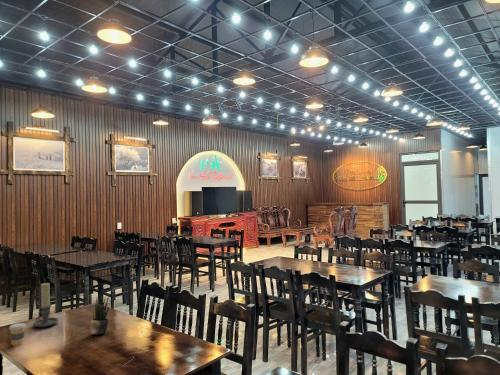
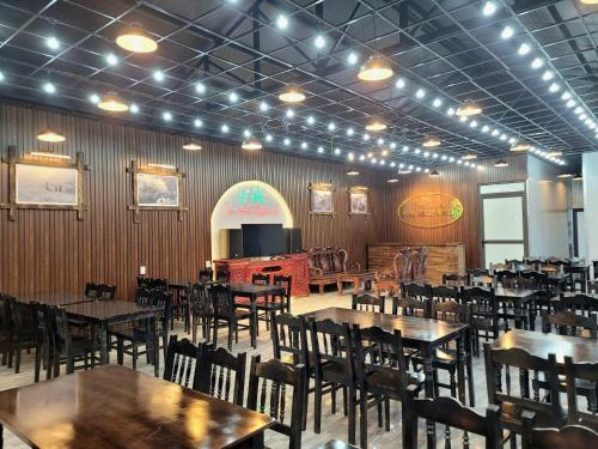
- candle holder (44, 303)
- potted plant (101, 312)
- coffee cup (17, 334)
